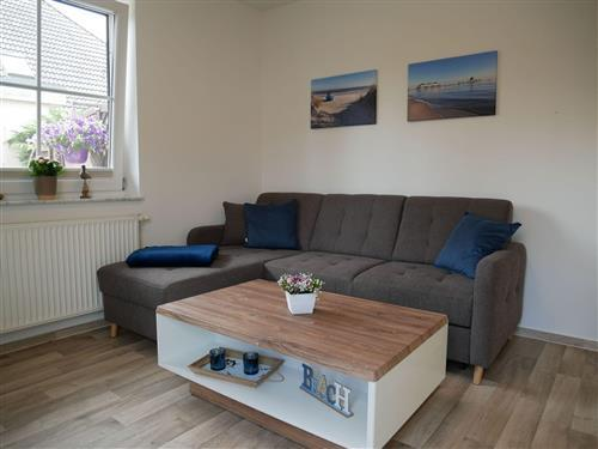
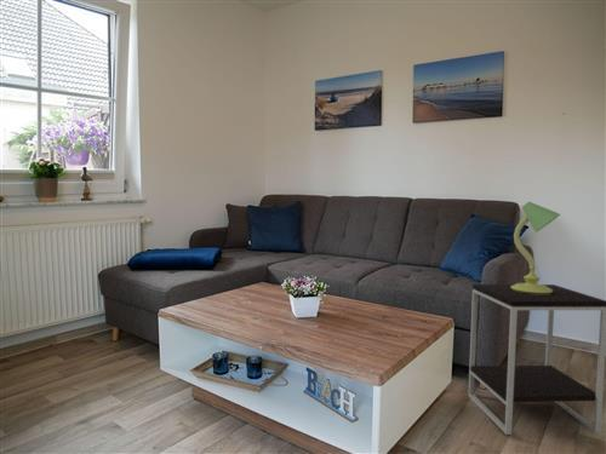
+ table lamp (528, 253)
+ side table (532, 366)
